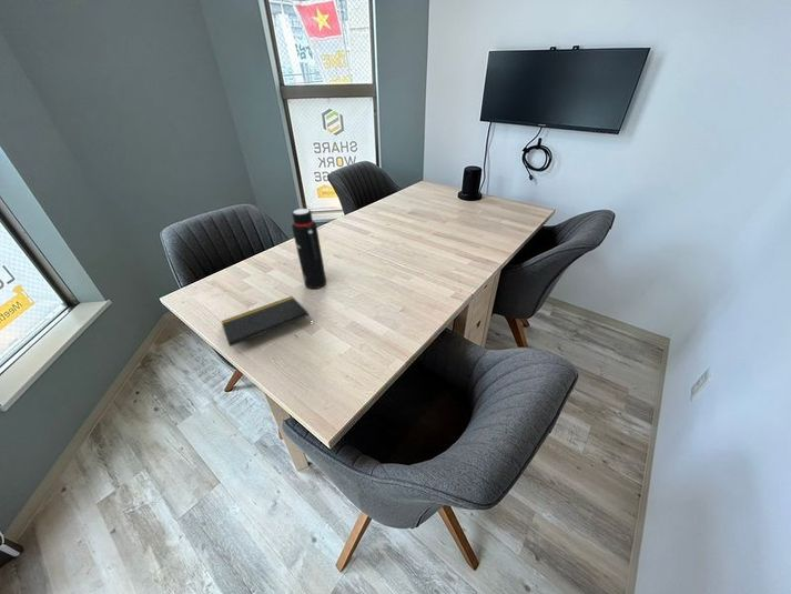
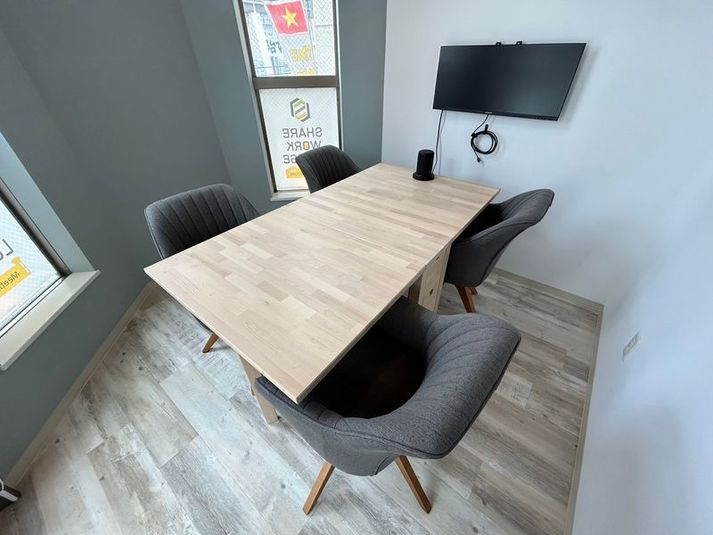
- notepad (264, 318)
- water bottle (310, 250)
